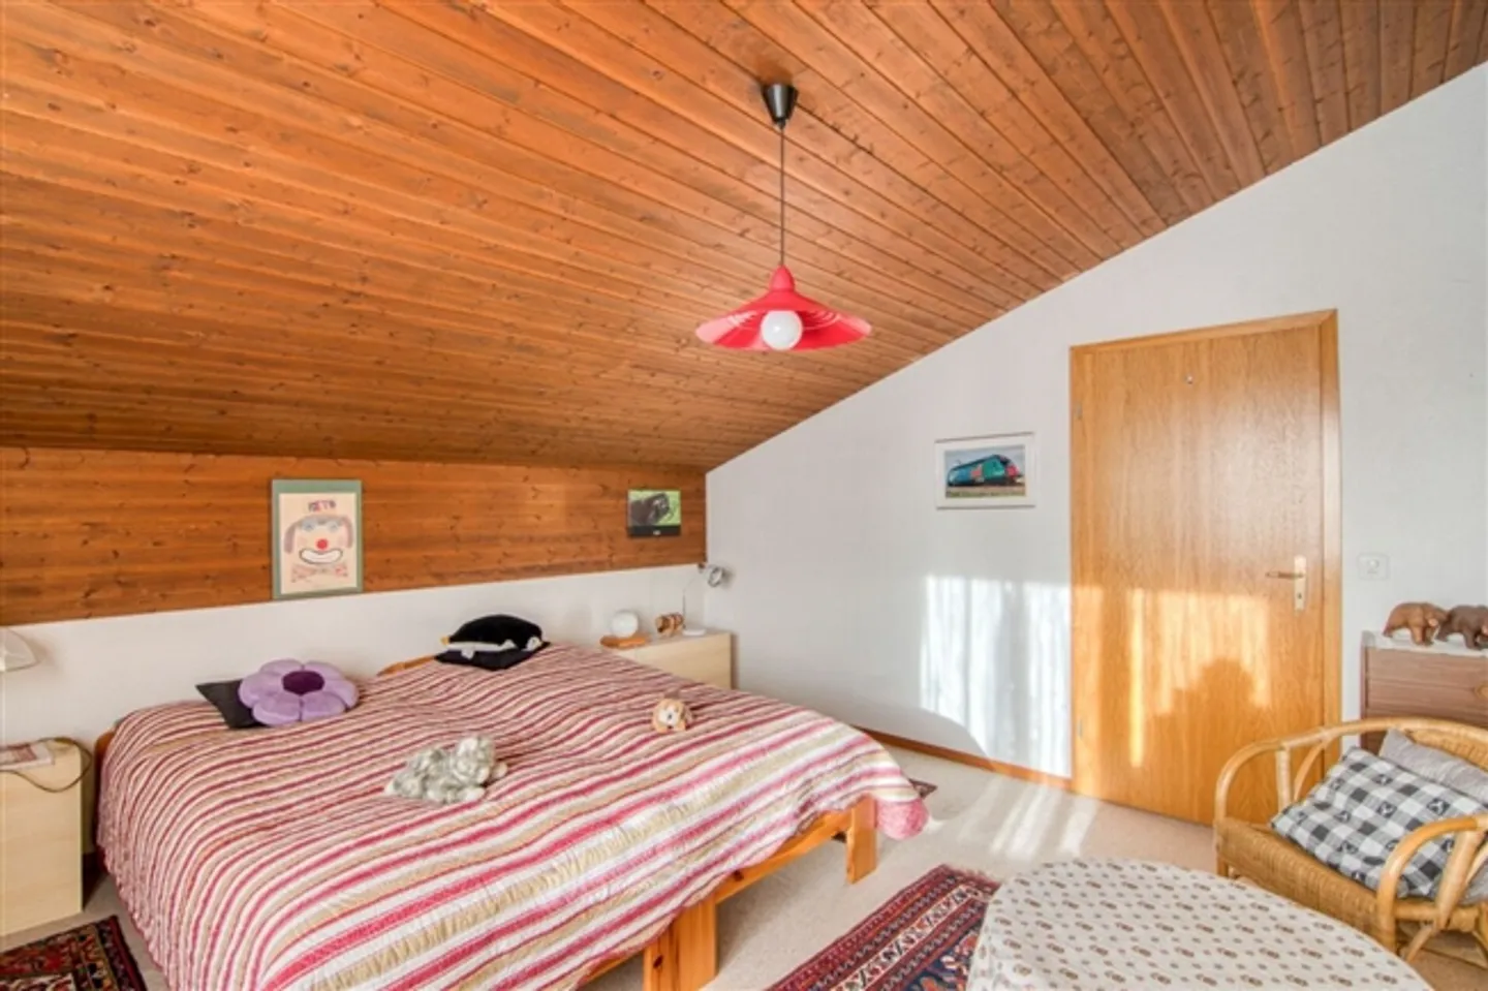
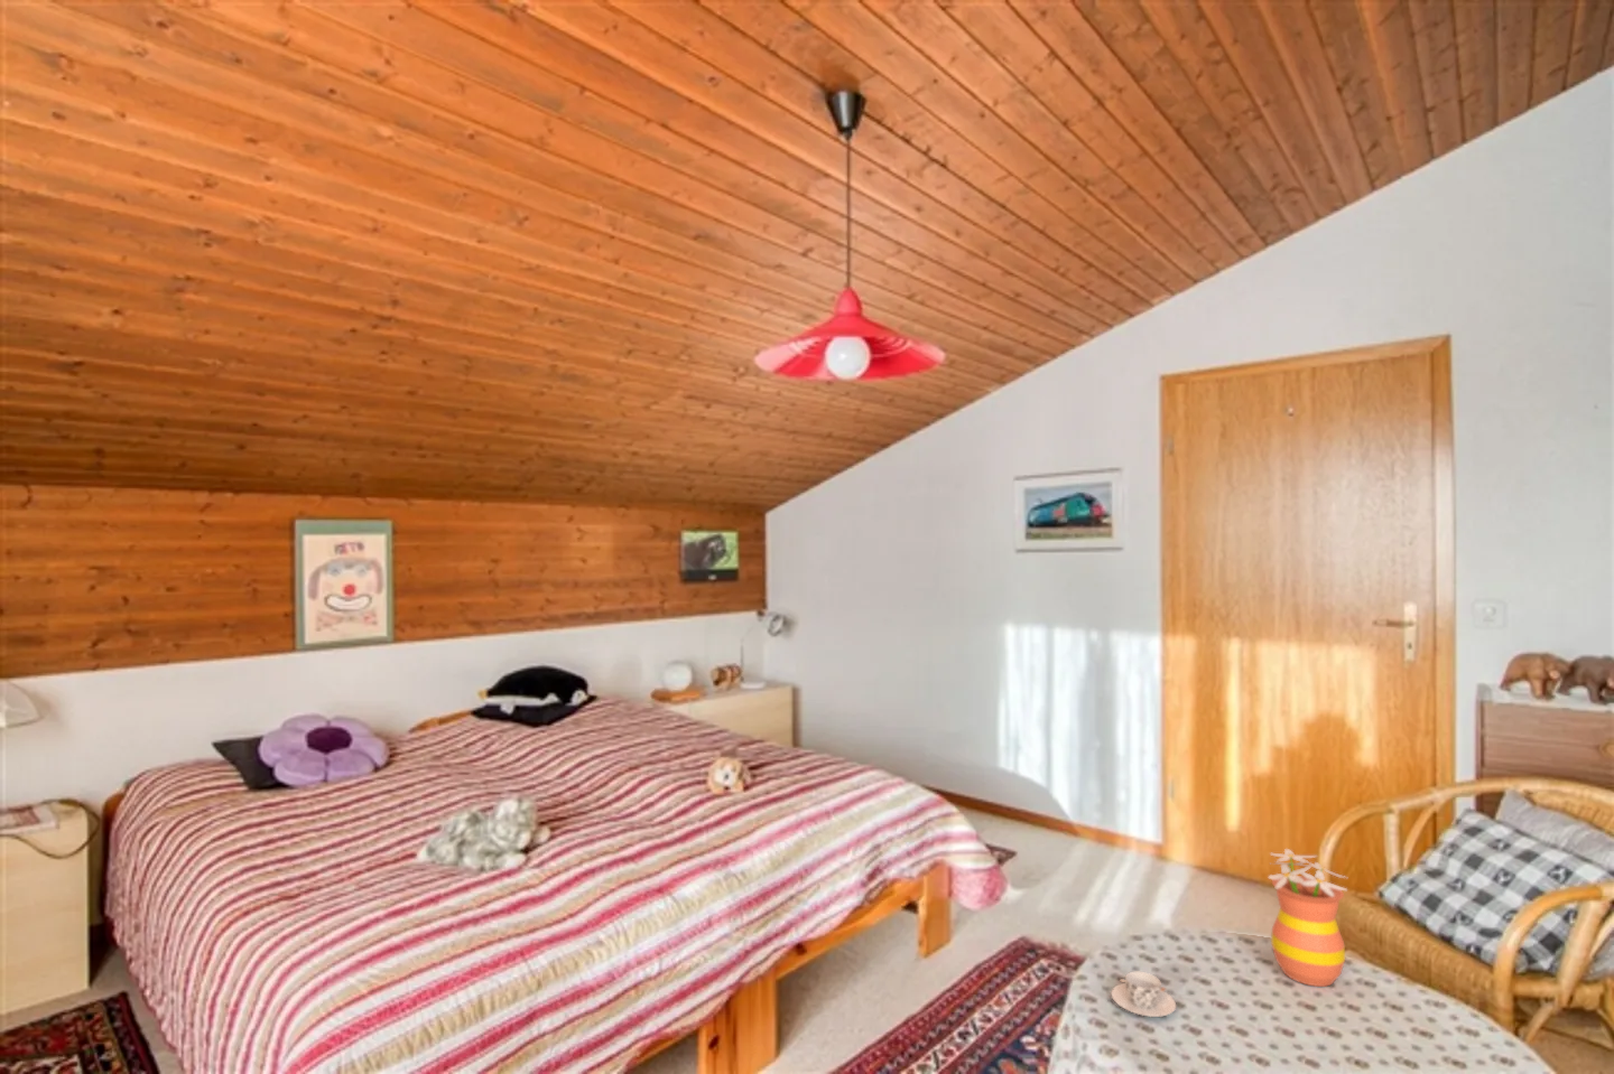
+ teacup (1142, 991)
+ flowerpot (1308, 912)
